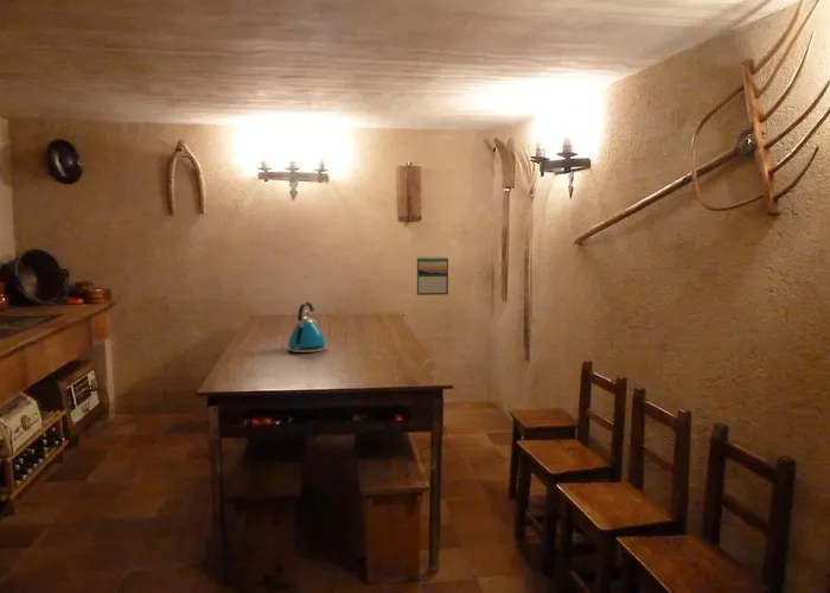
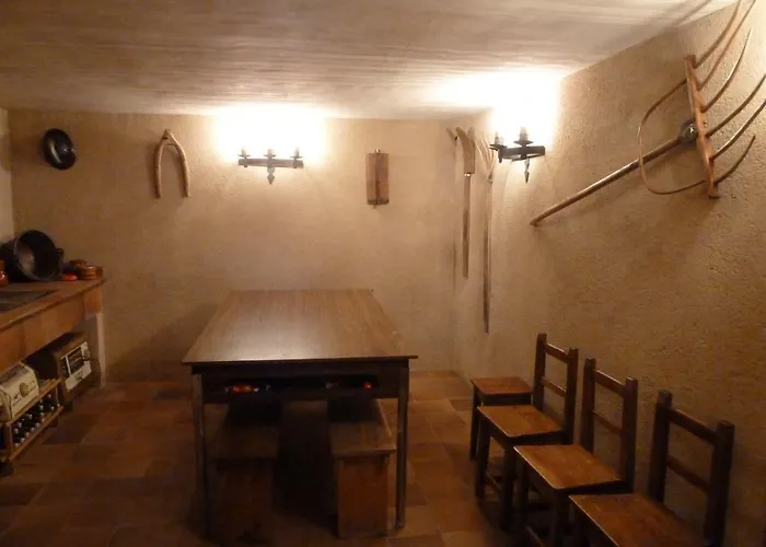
- calendar (432, 275)
- kettle (306, 325)
